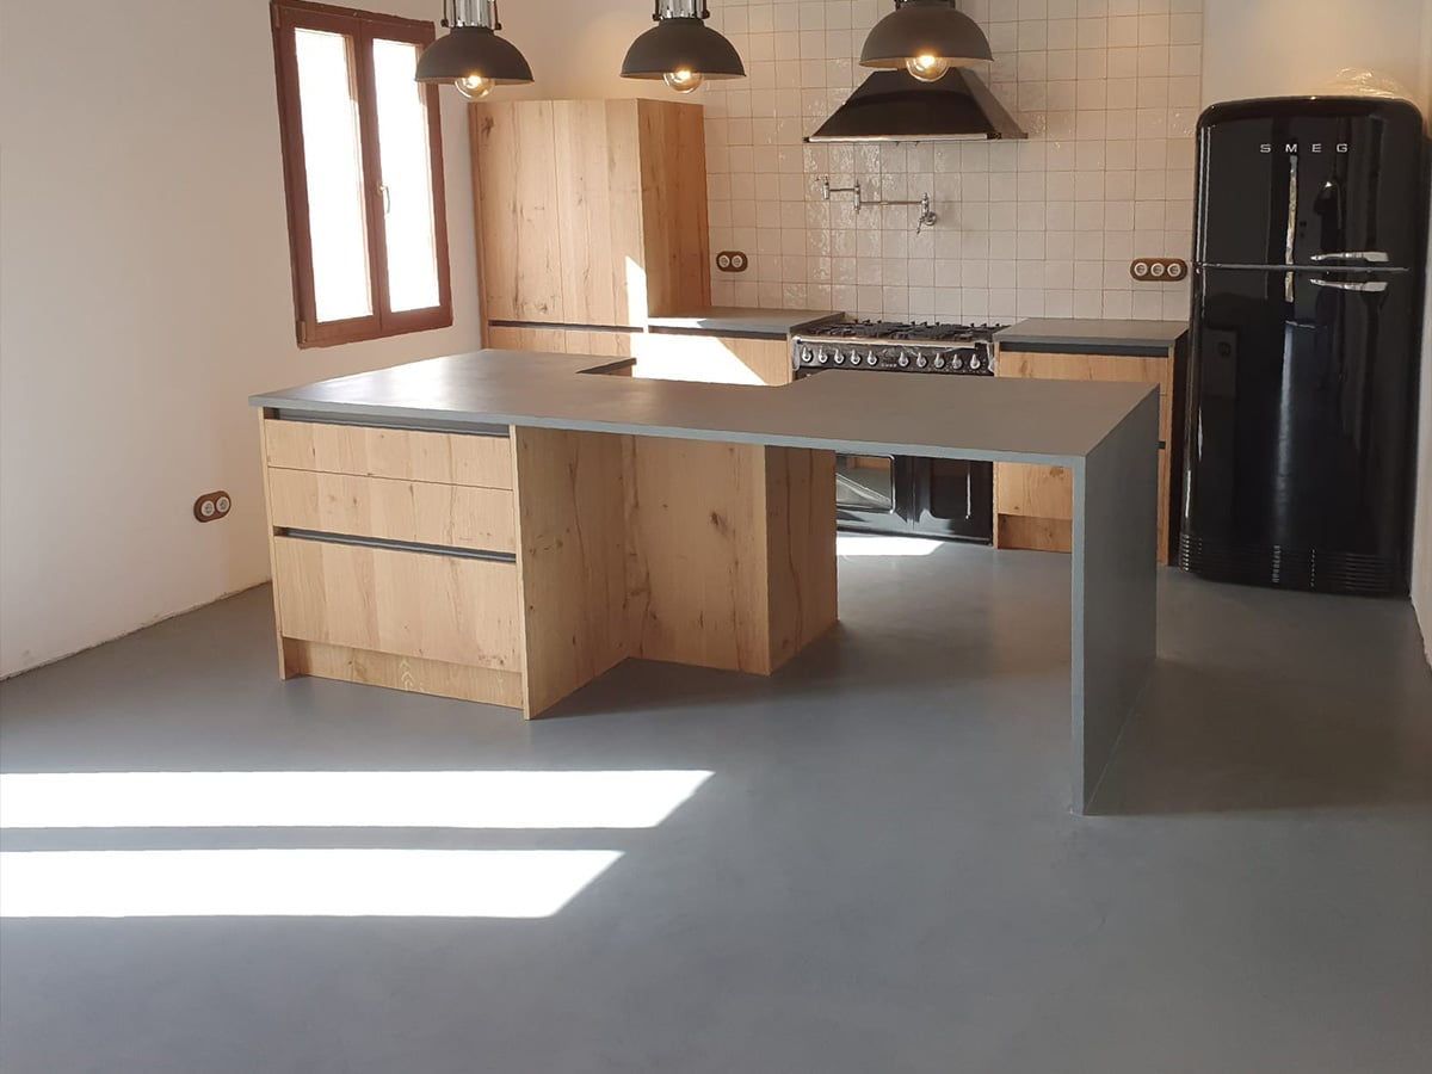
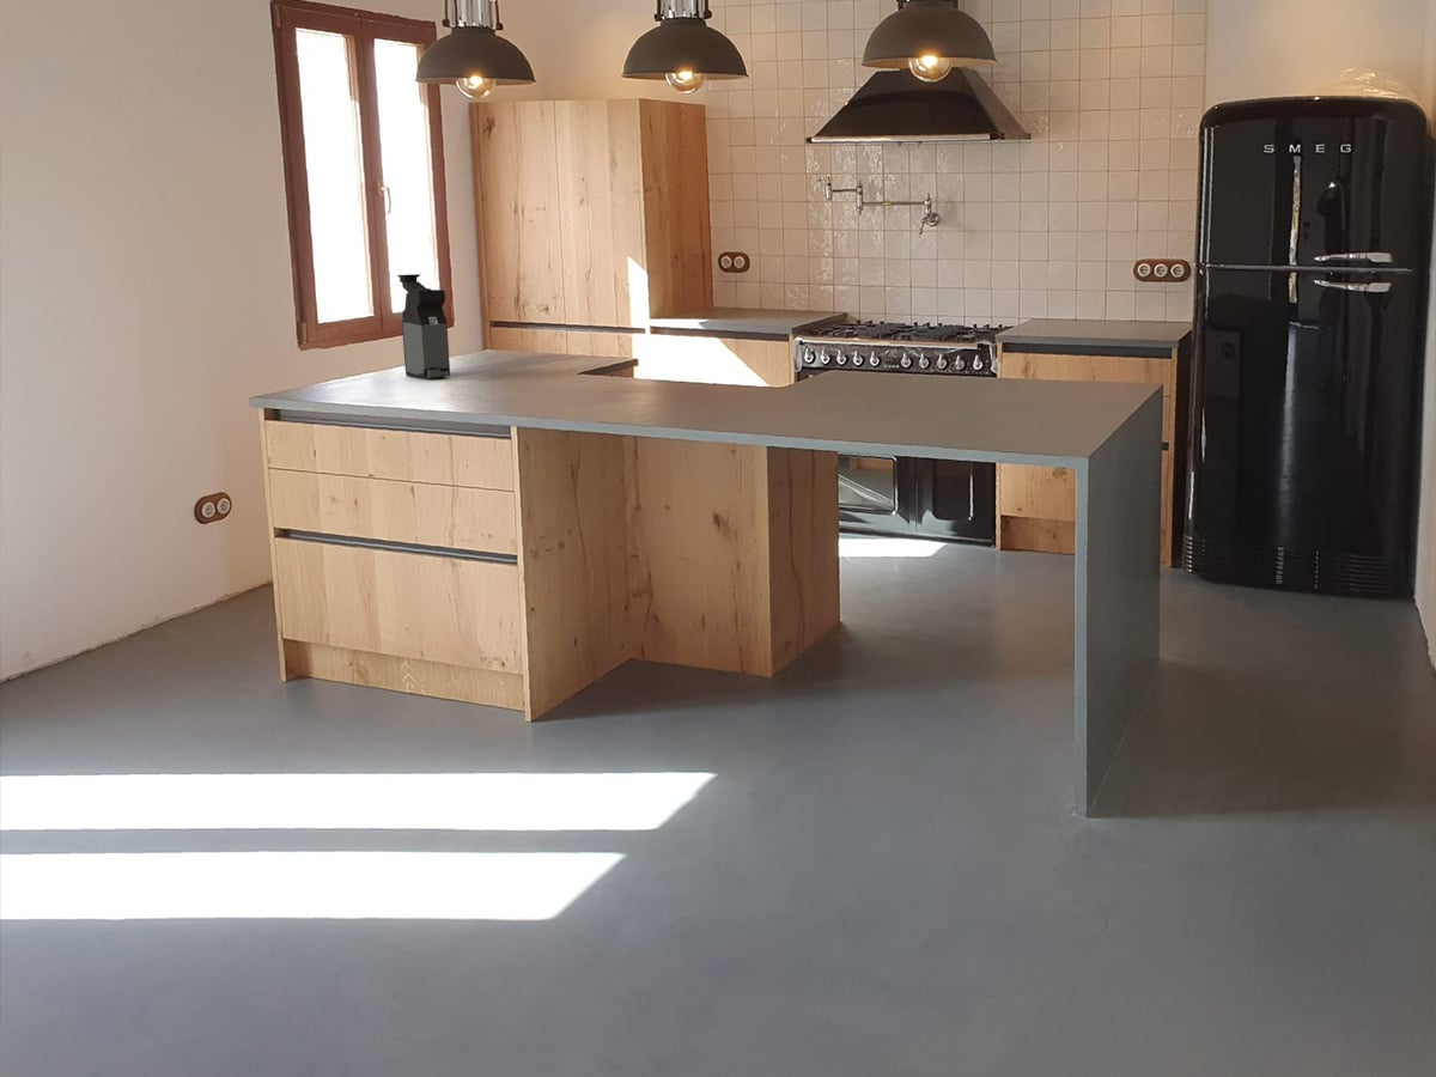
+ coffee maker (422, 325)
